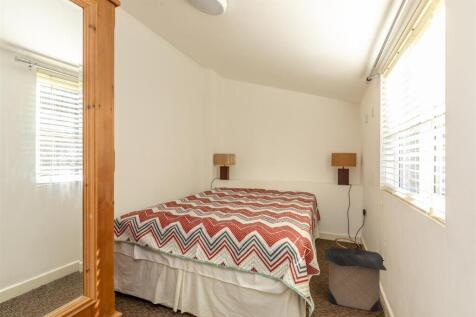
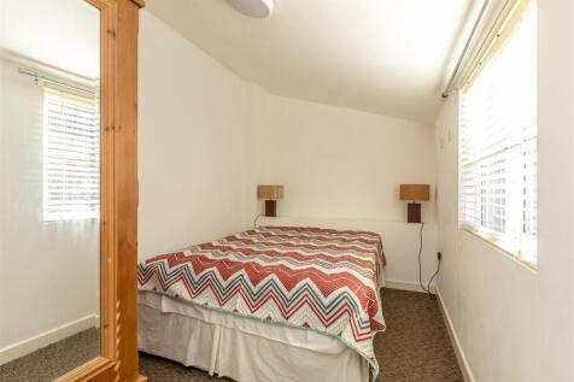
- laundry hamper (354, 269)
